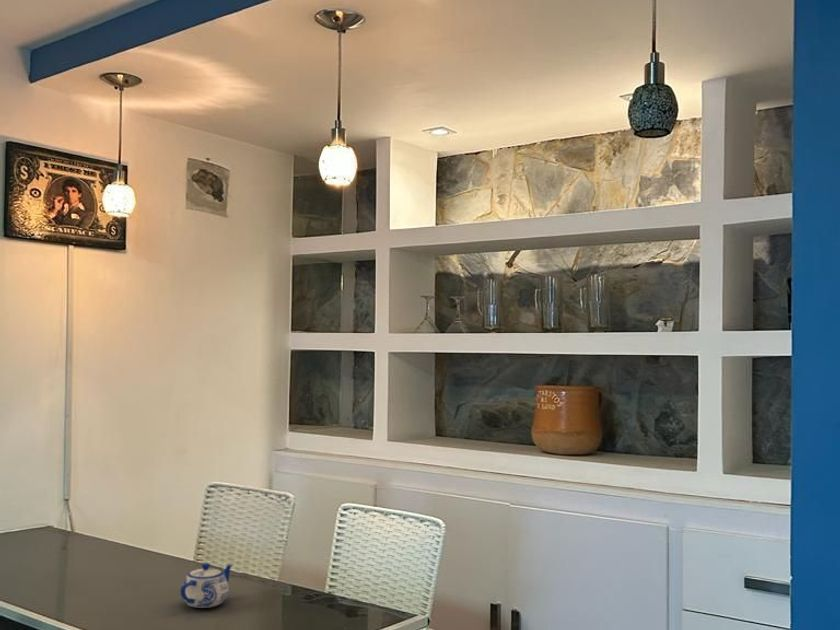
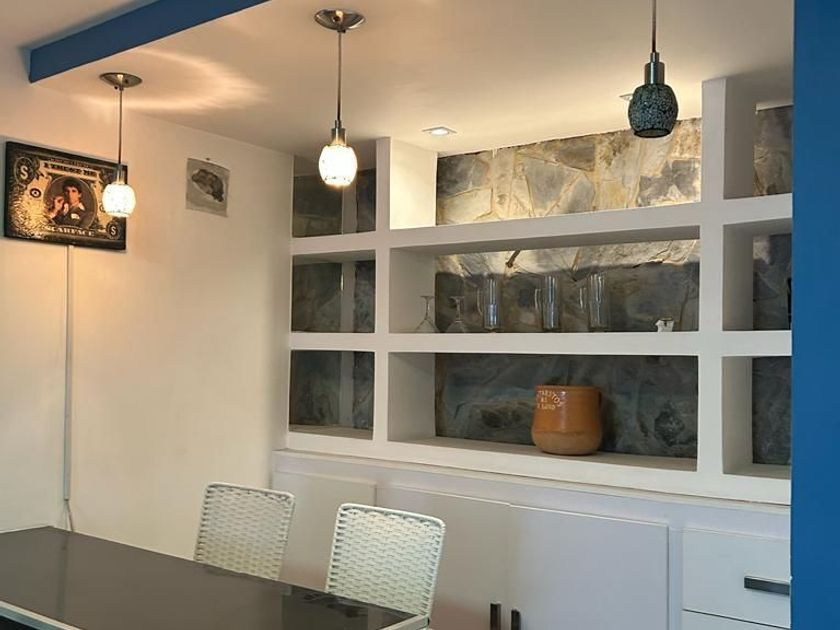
- teapot (208, 582)
